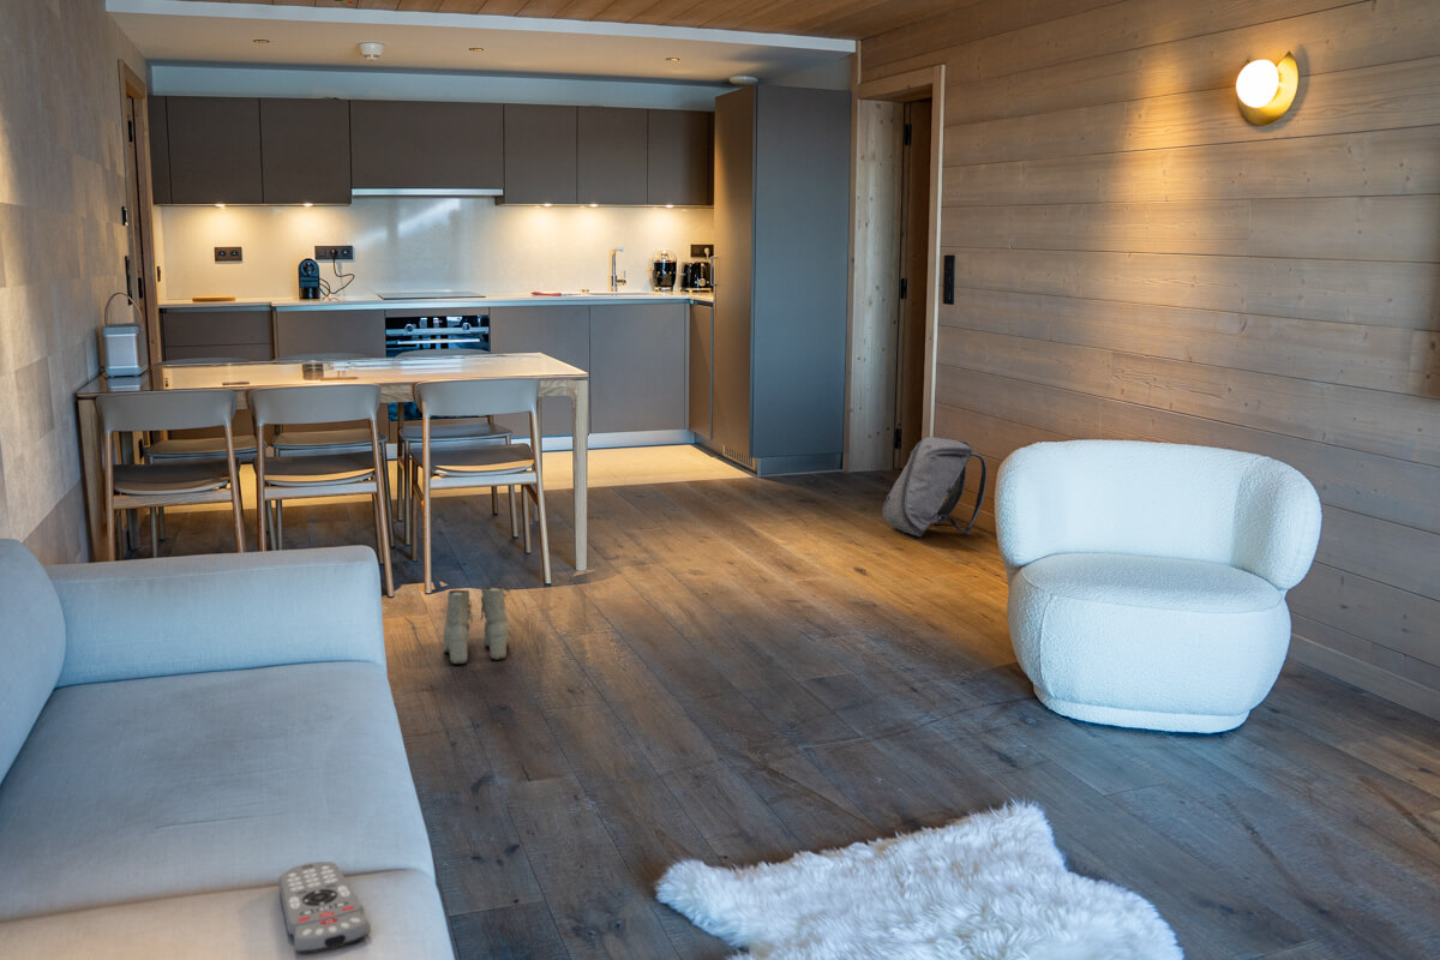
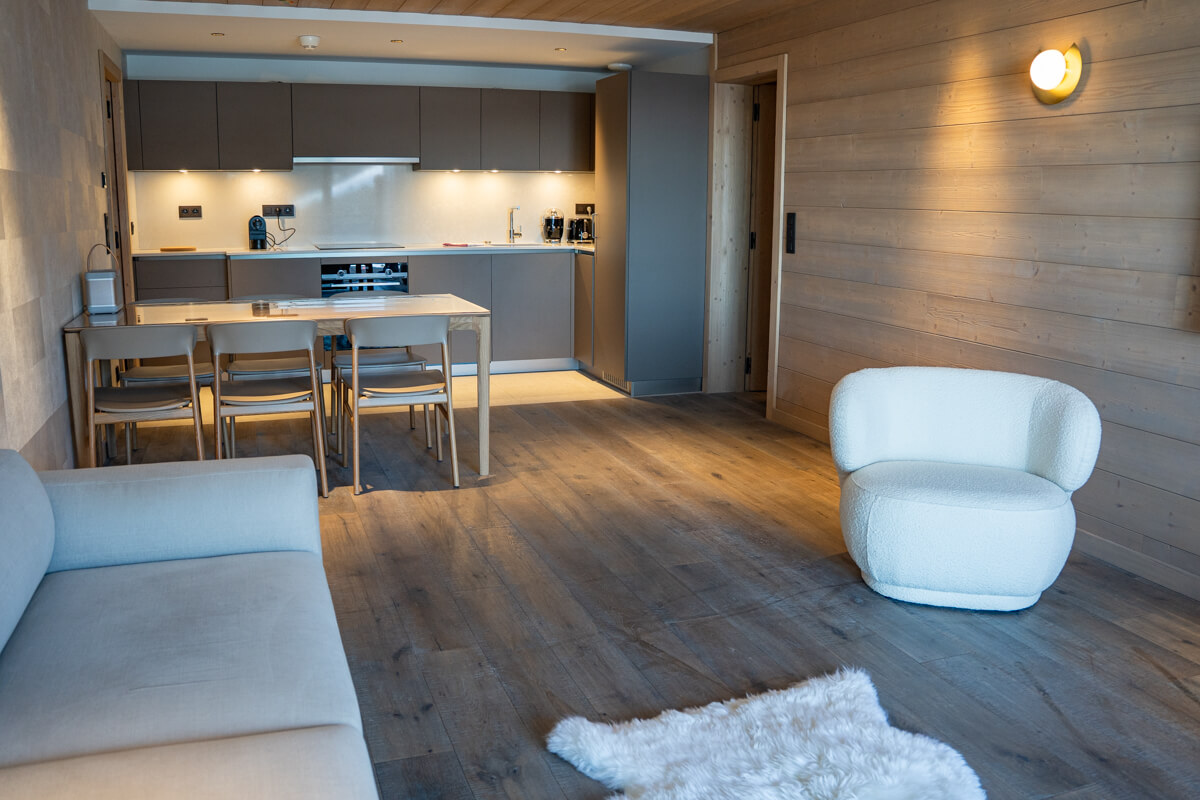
- boots (472, 618)
- remote control (319, 904)
- backpack (934, 485)
